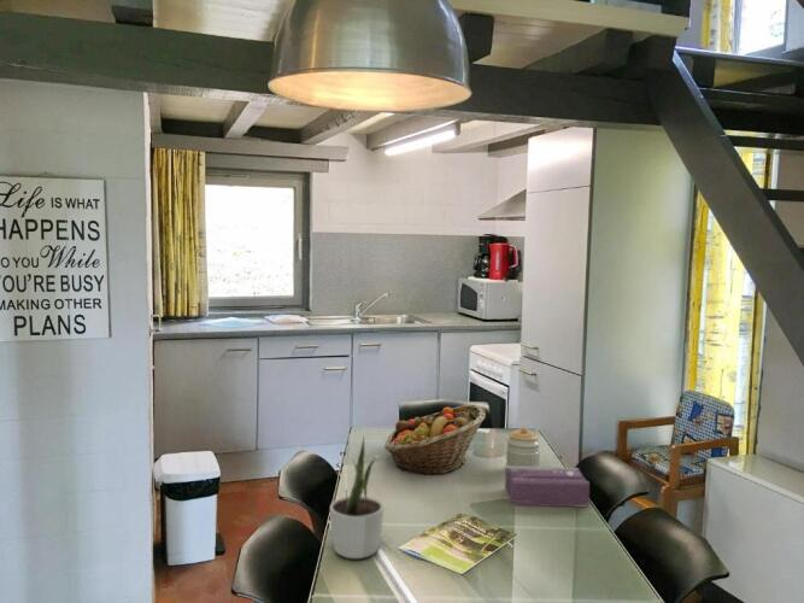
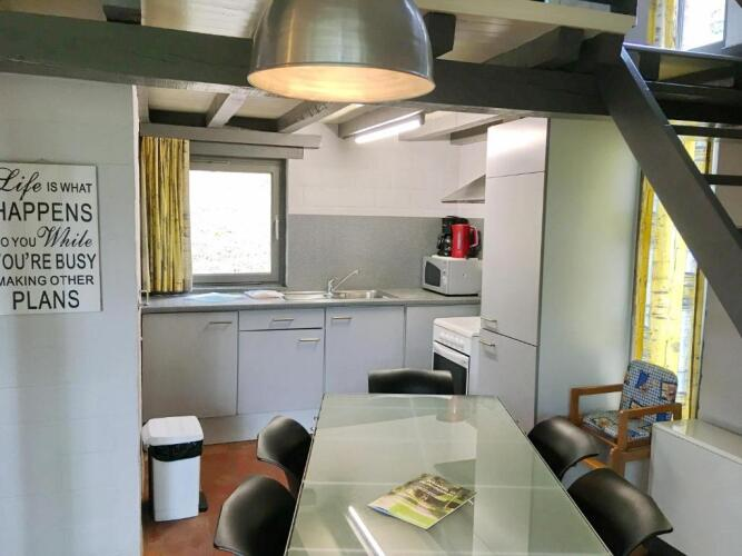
- fruit basket (434, 435)
- tissue box (545, 485)
- jar (523, 449)
- potted plant (357, 491)
